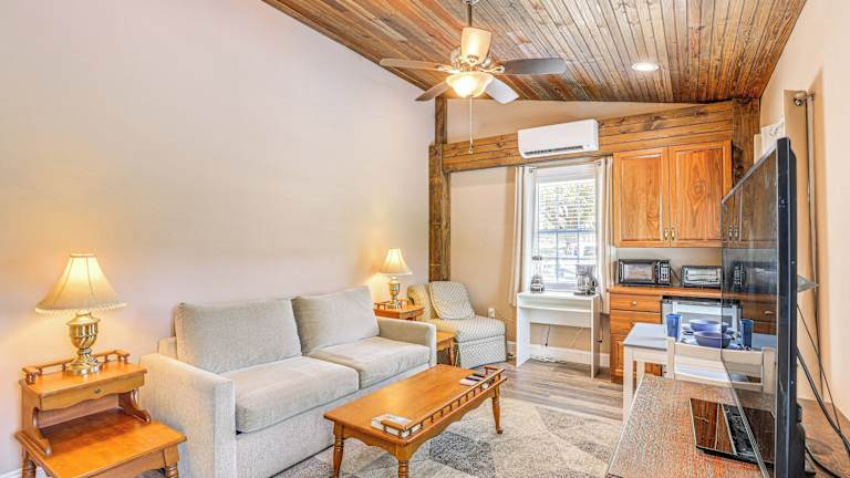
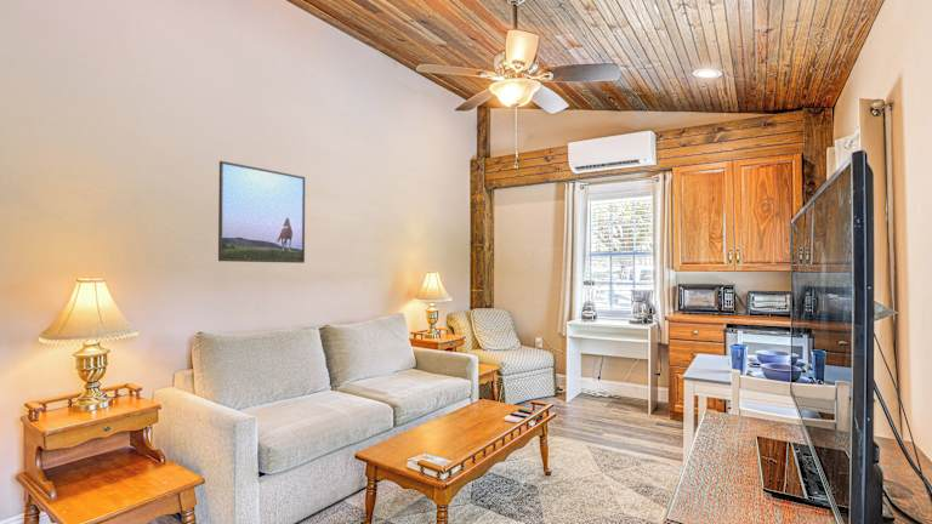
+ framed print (265, 215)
